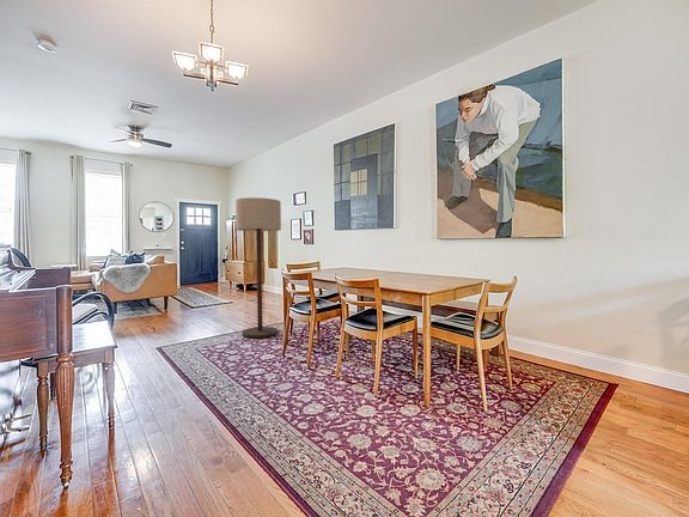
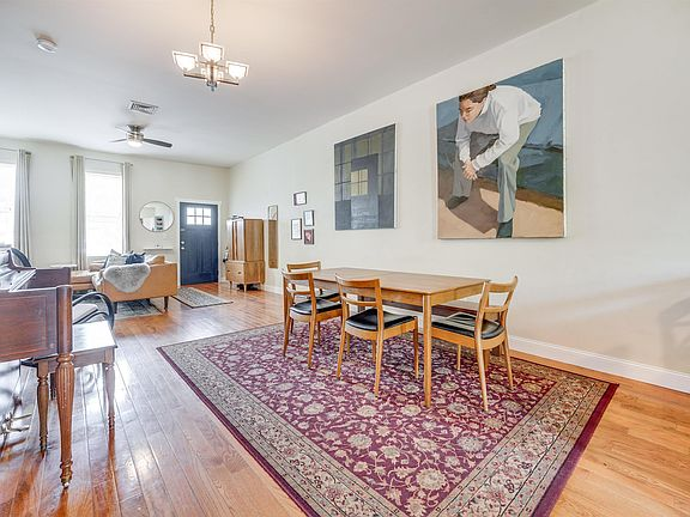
- floor lamp (258, 267)
